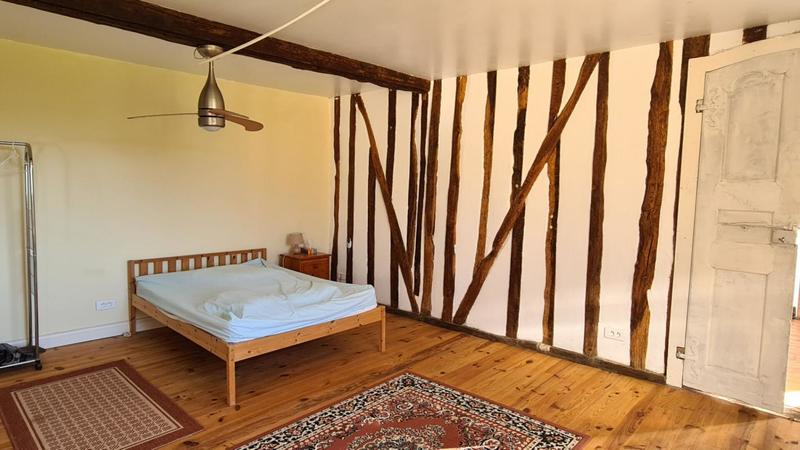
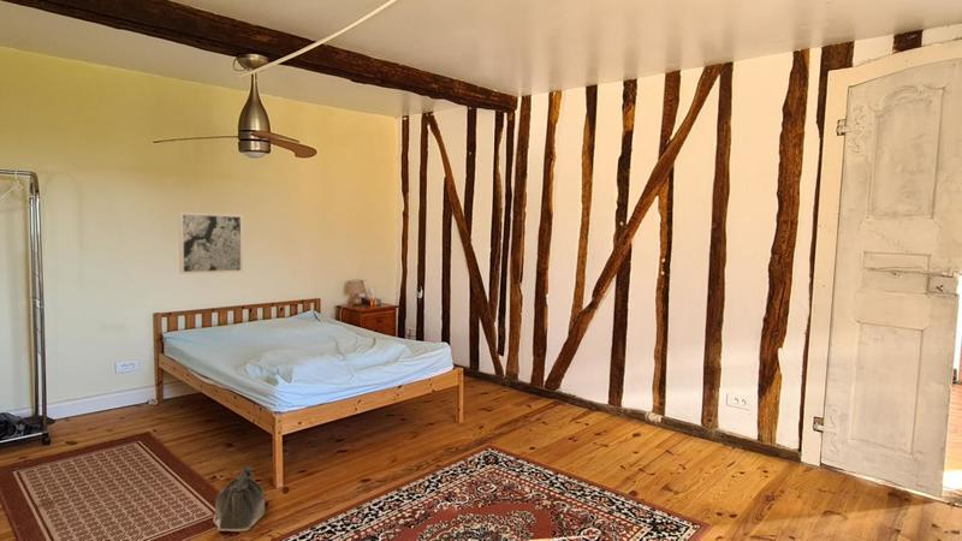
+ wall art (212, 243)
+ saddlebag (239, 495)
